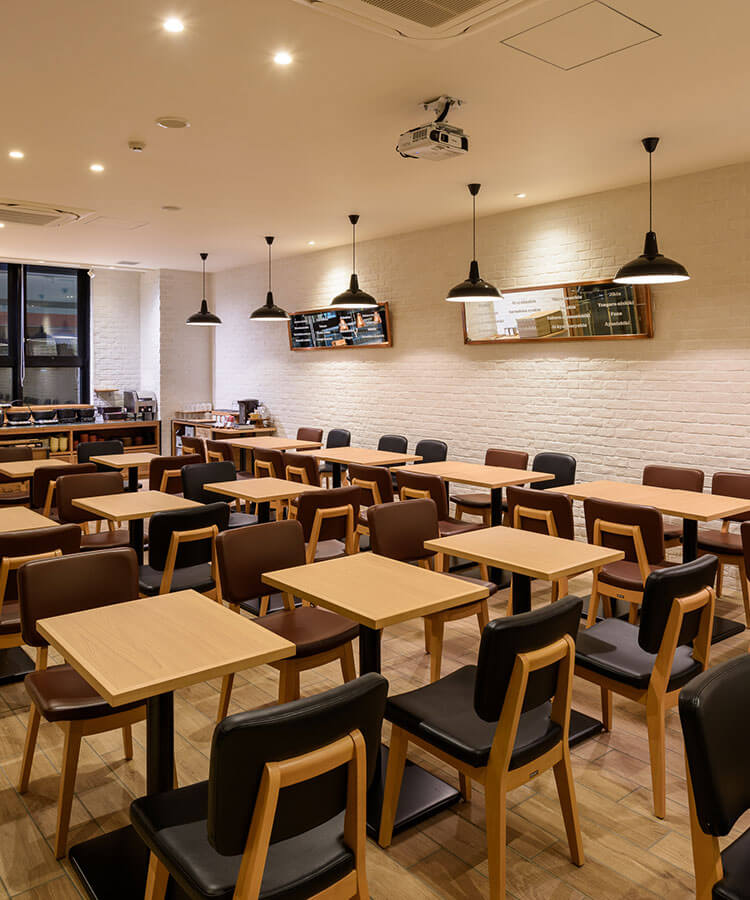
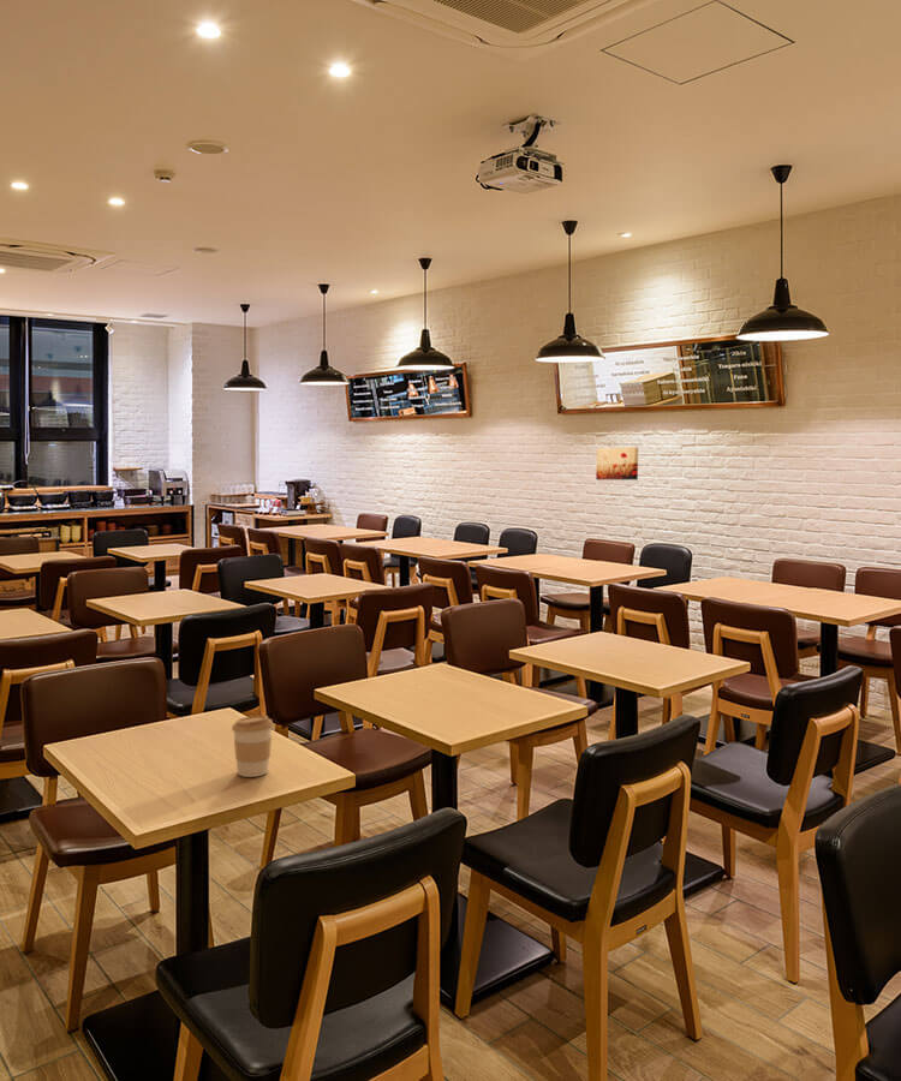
+ coffee cup (252, 743)
+ wall art (616, 464)
